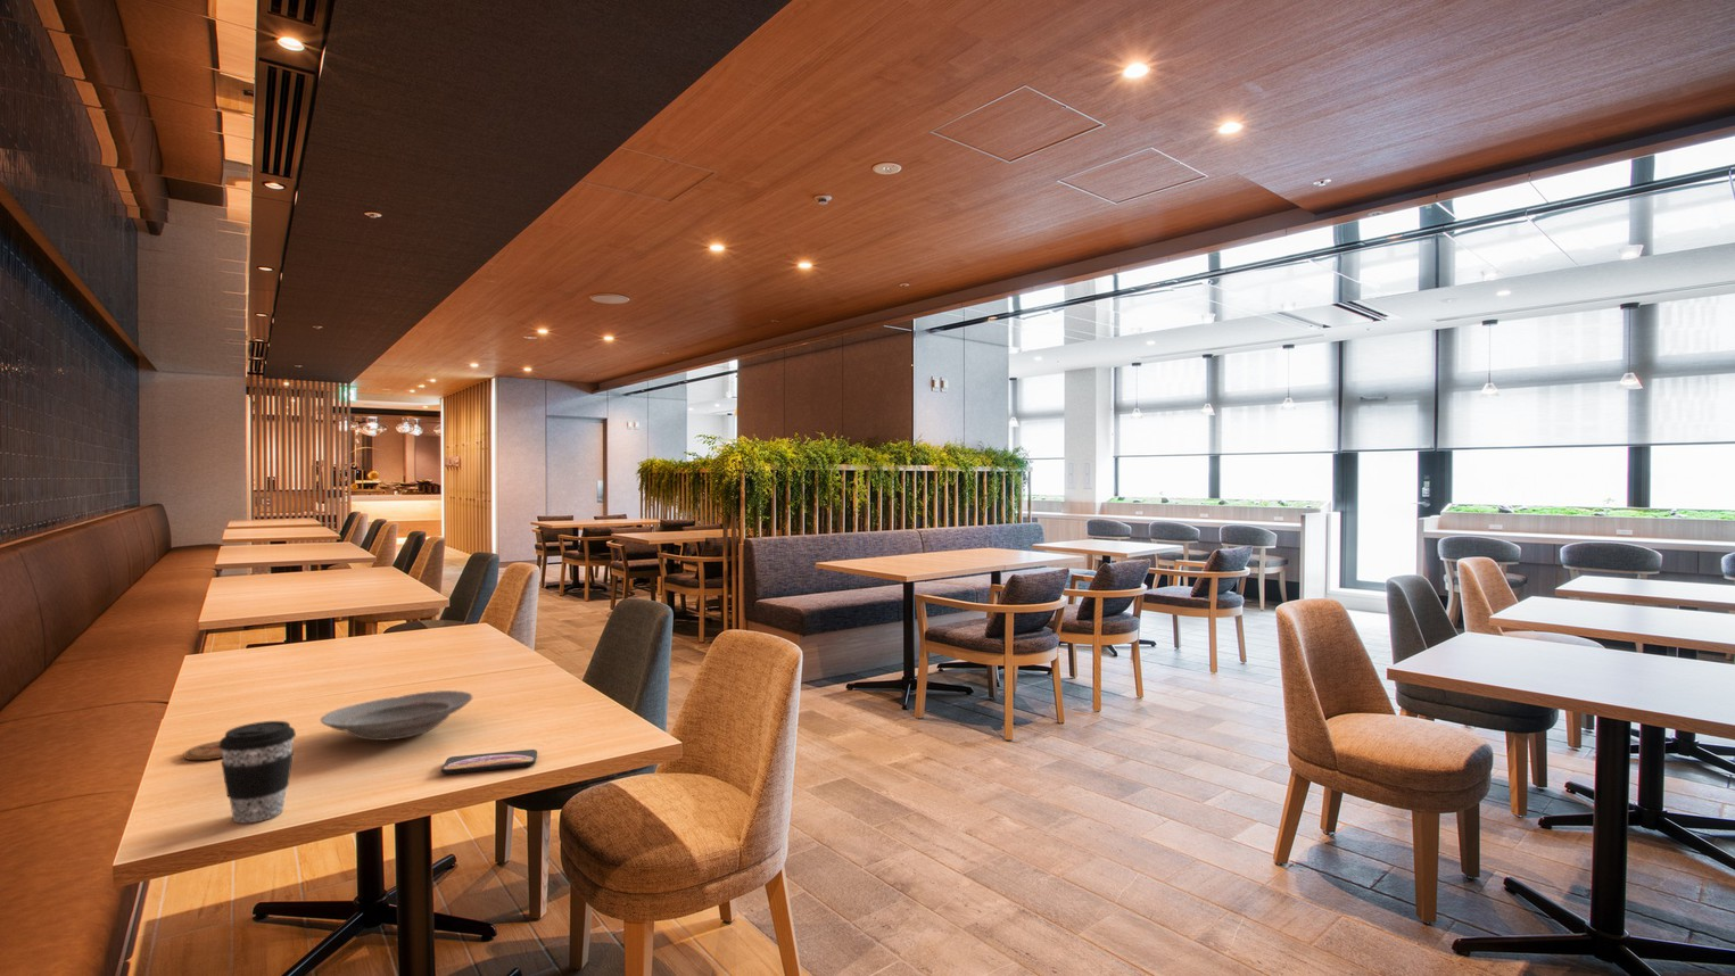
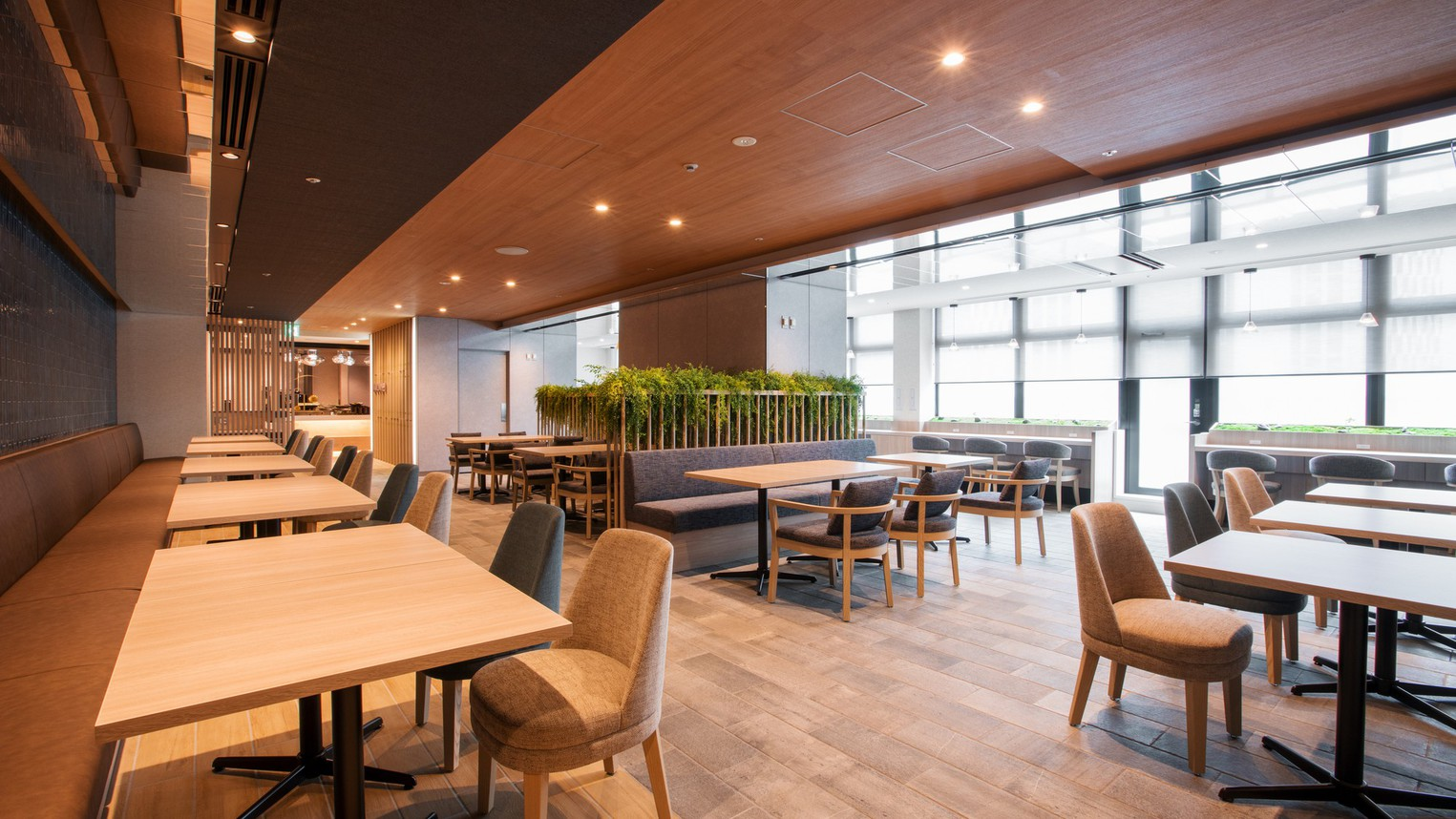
- plate (399, 717)
- smartphone (490, 761)
- coffee cup (259, 771)
- coaster (218, 748)
